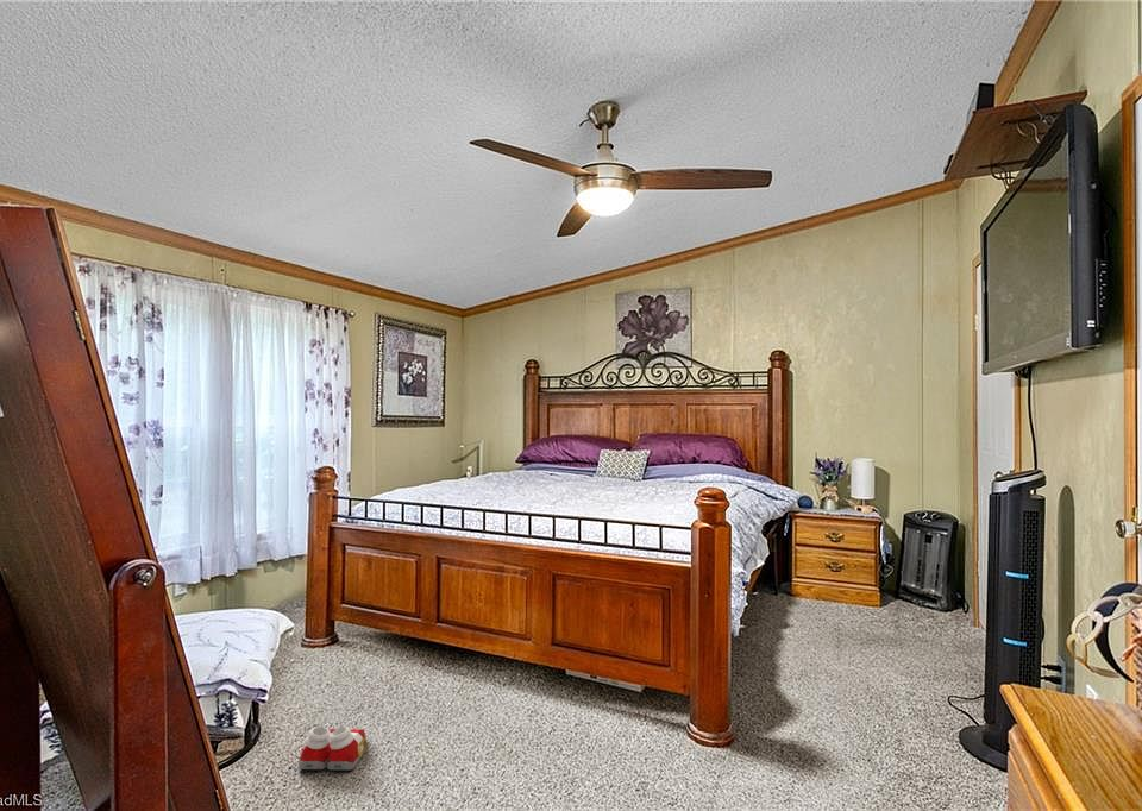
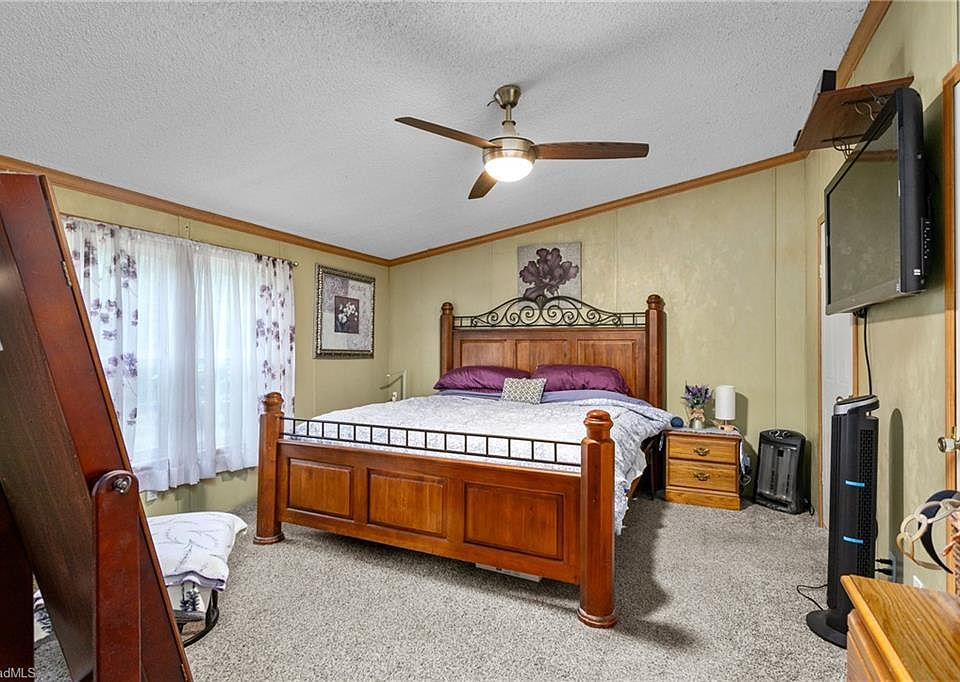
- slippers (335, 737)
